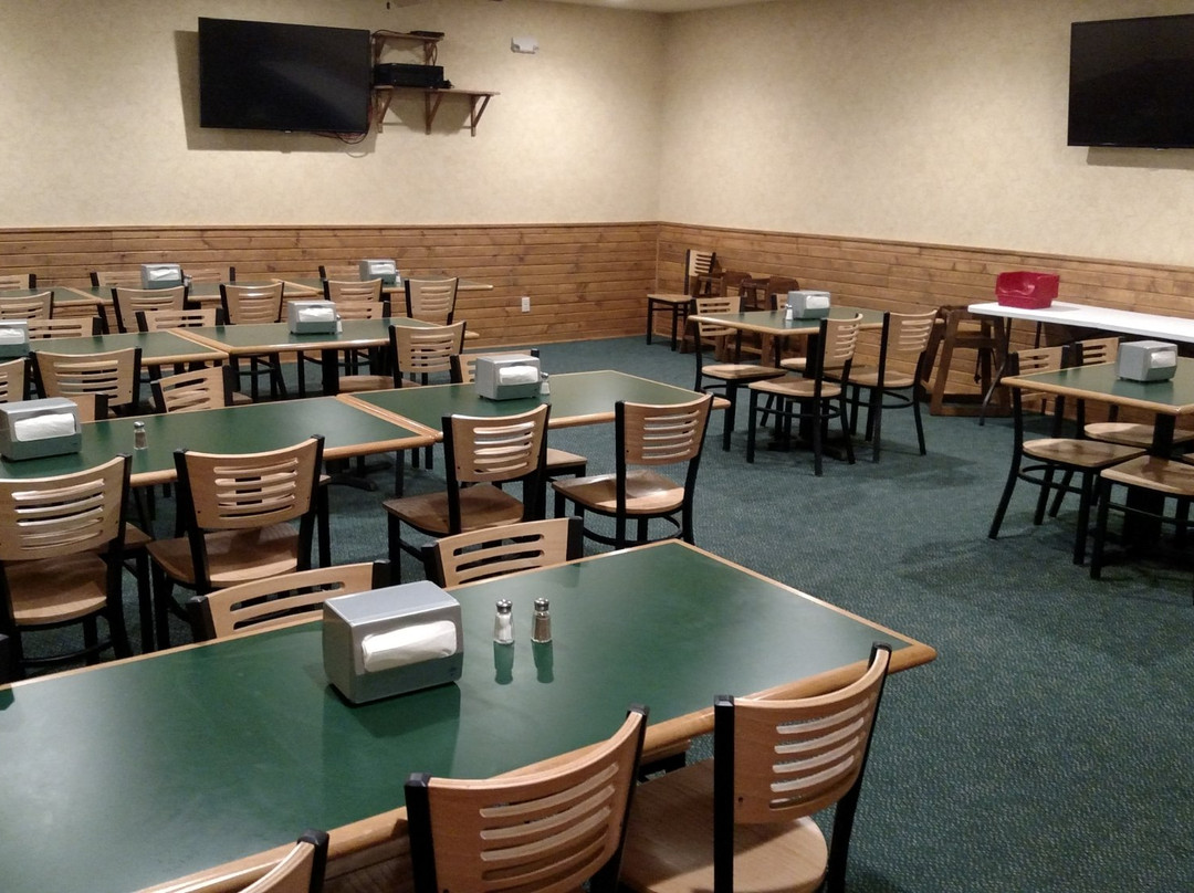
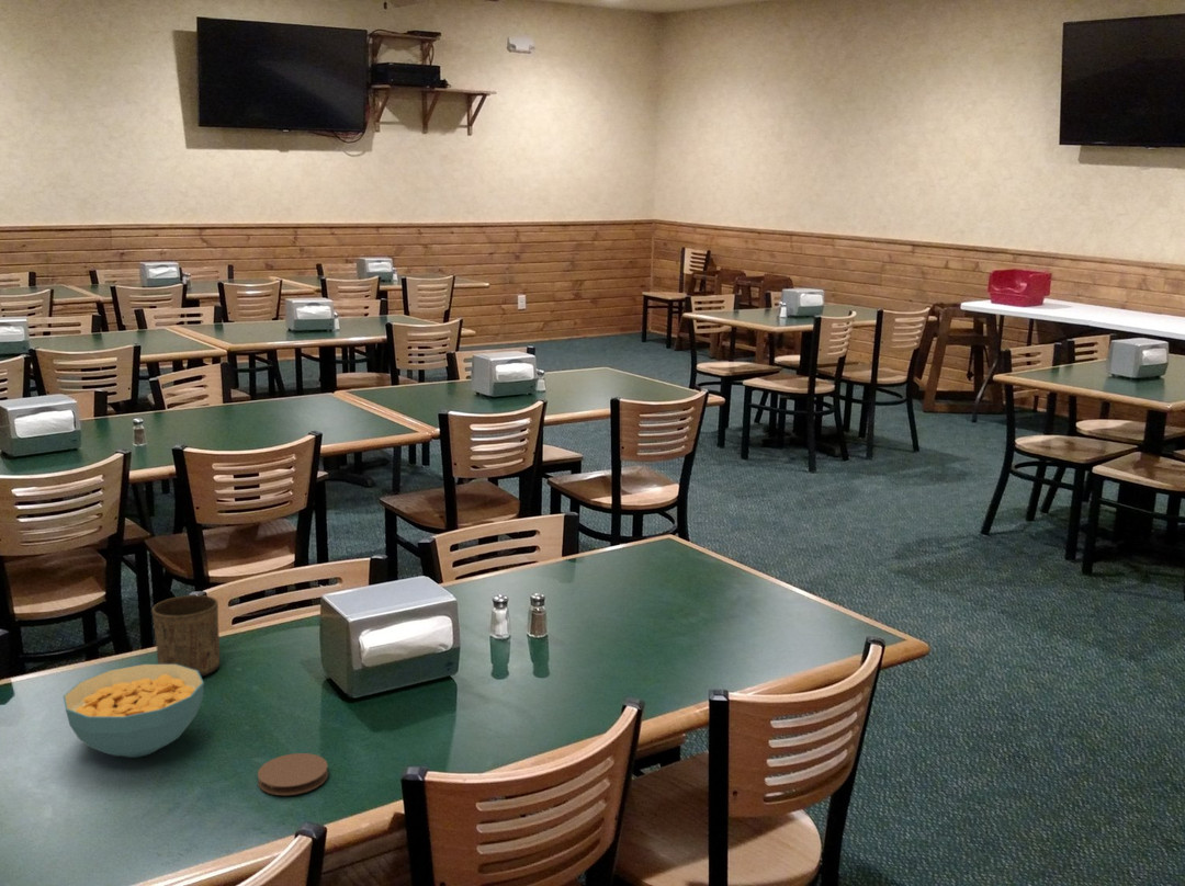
+ cup (188, 637)
+ cereal bowl (137, 718)
+ coaster (293, 773)
